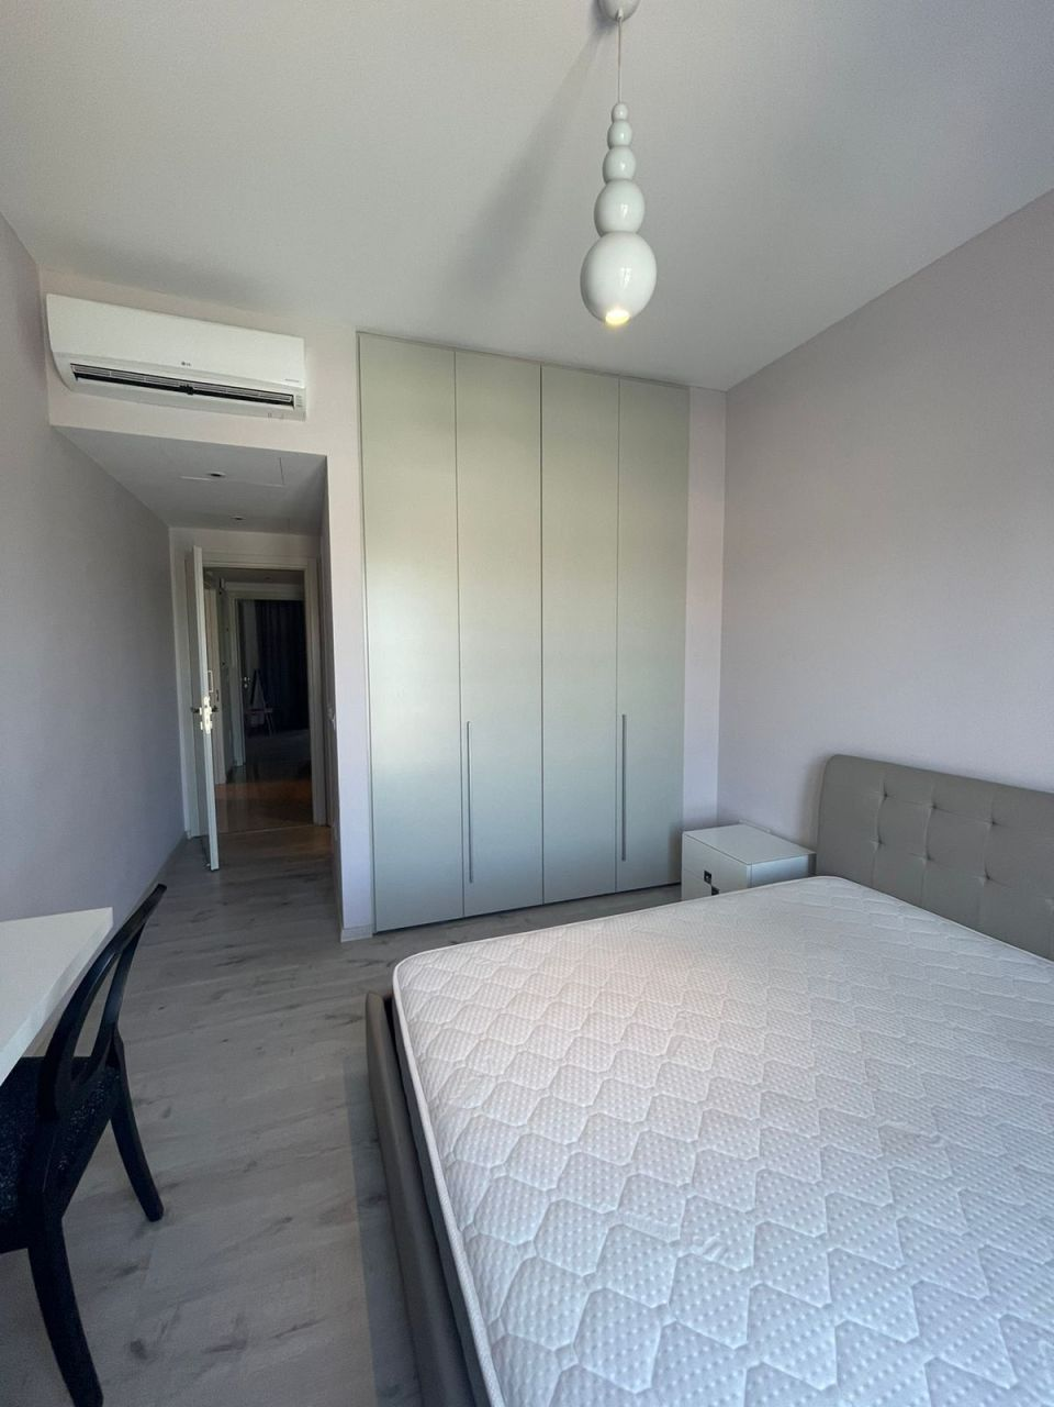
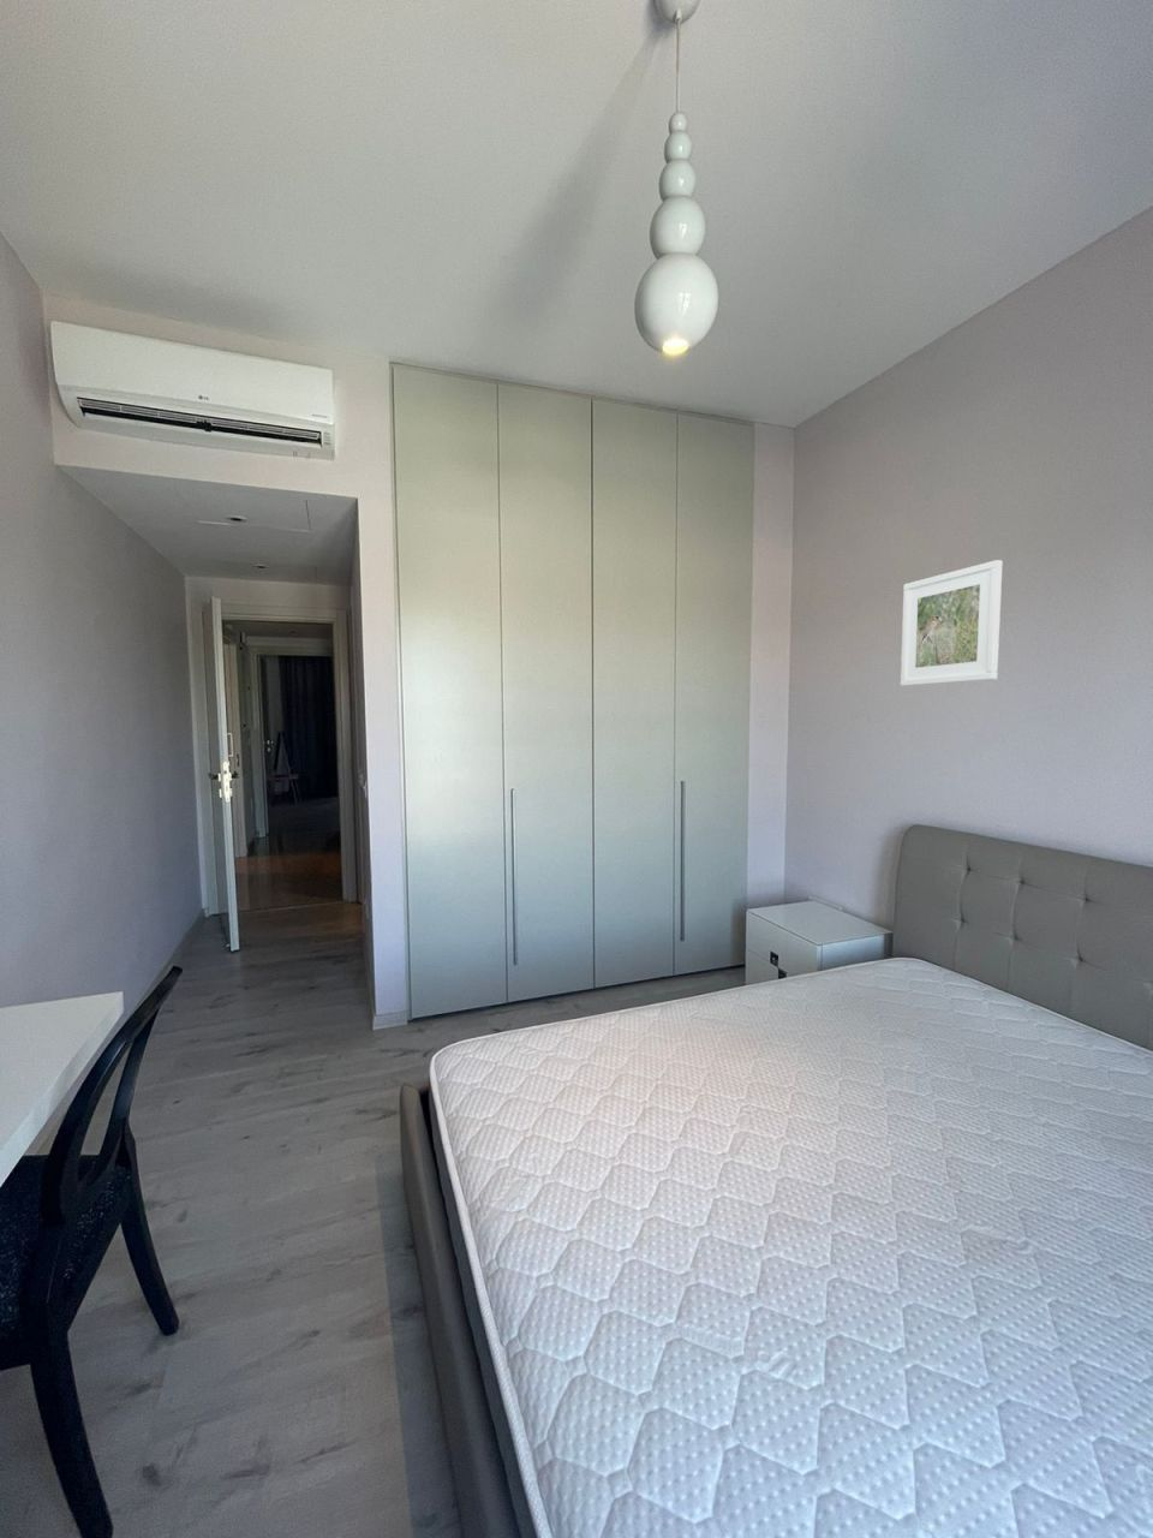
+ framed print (946, 627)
